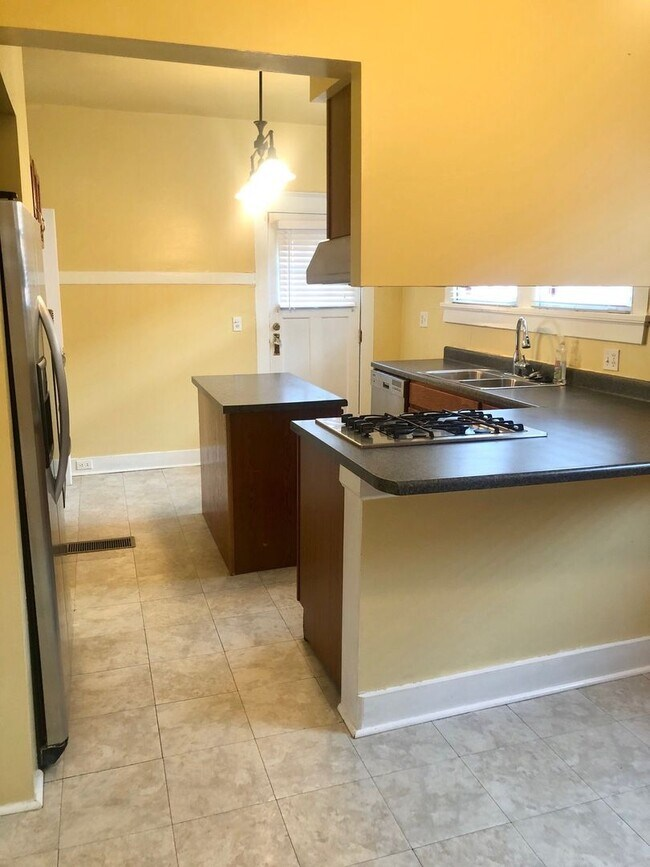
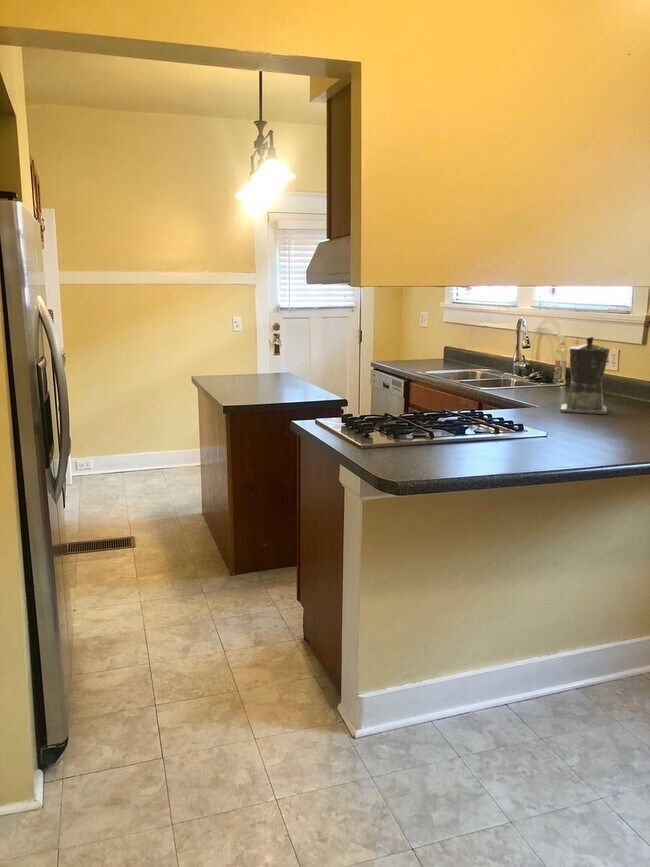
+ coffee maker (586, 373)
